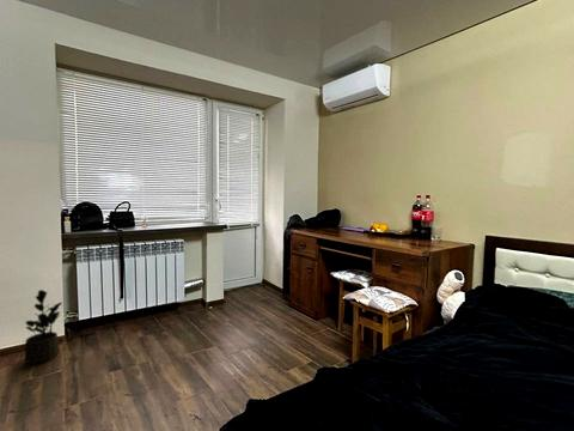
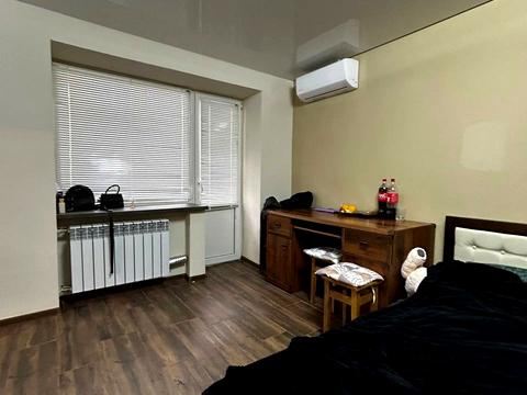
- potted plant (43, 322)
